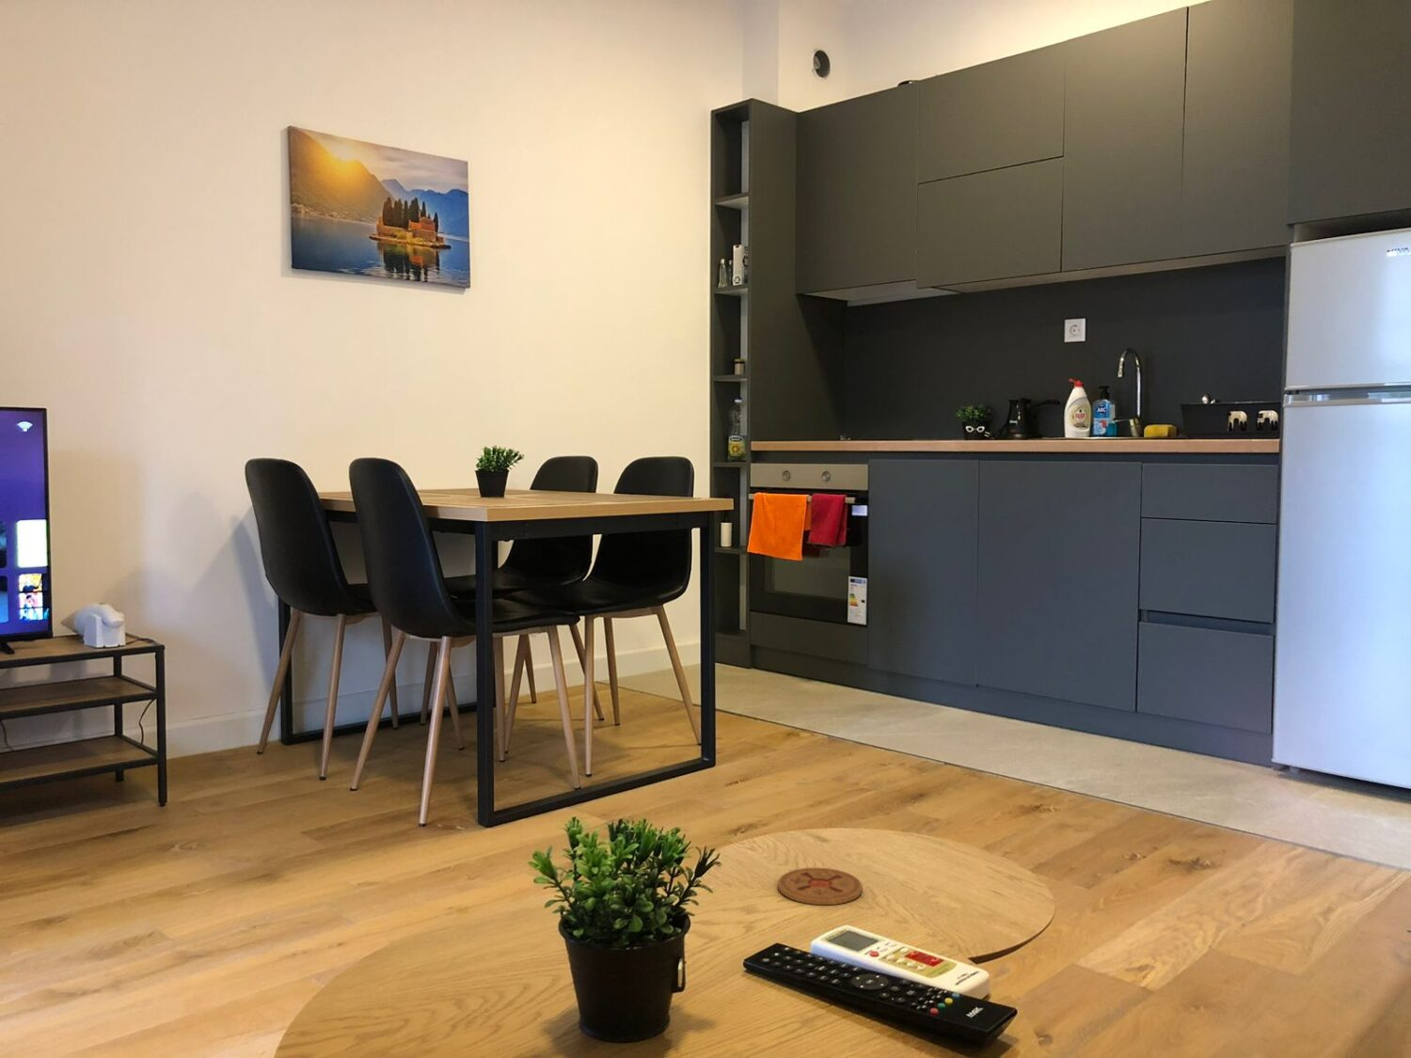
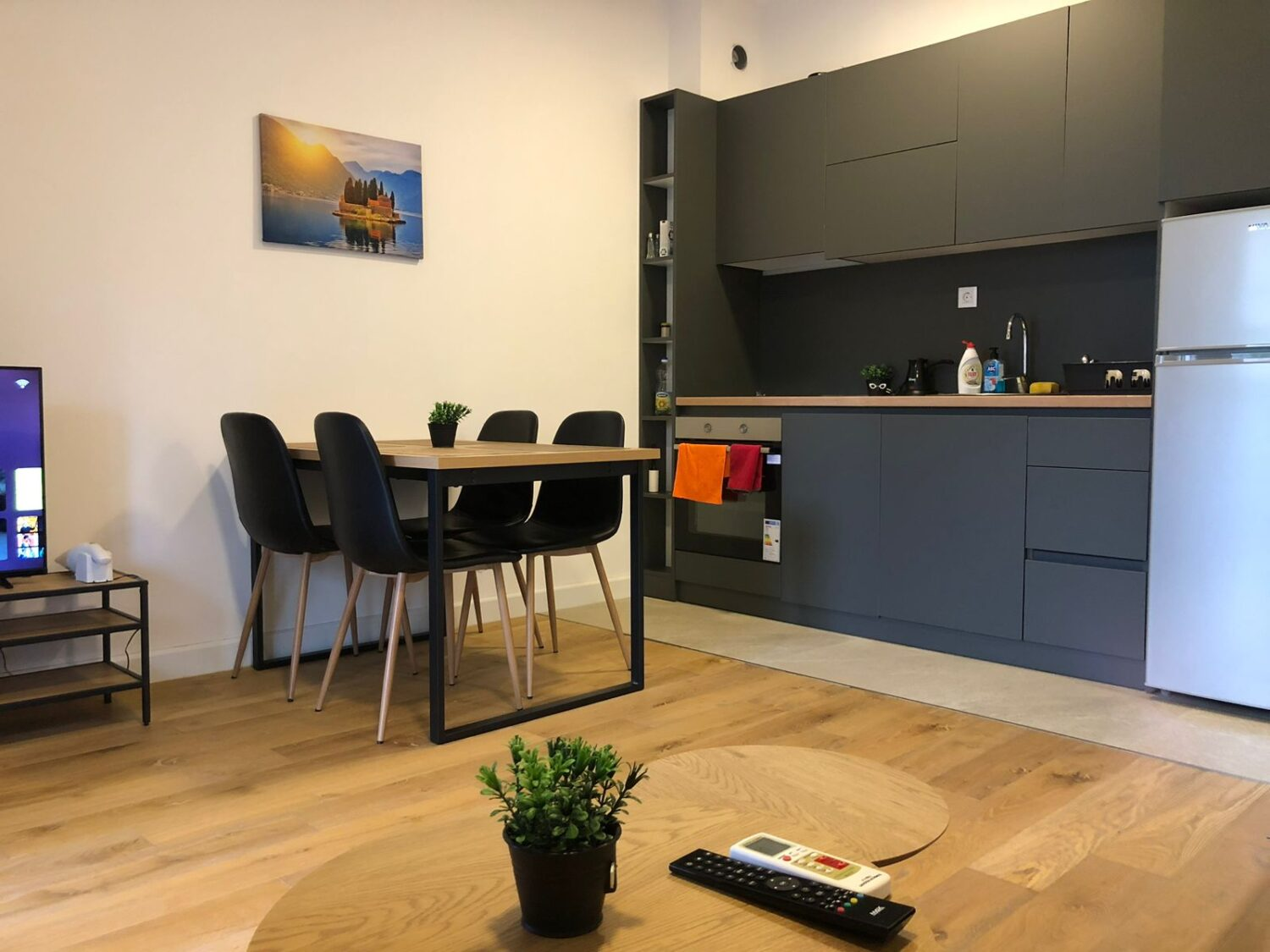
- coaster (819, 885)
